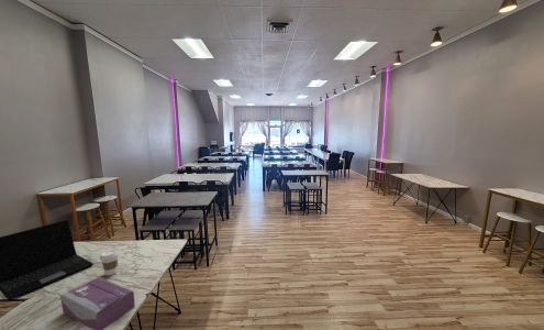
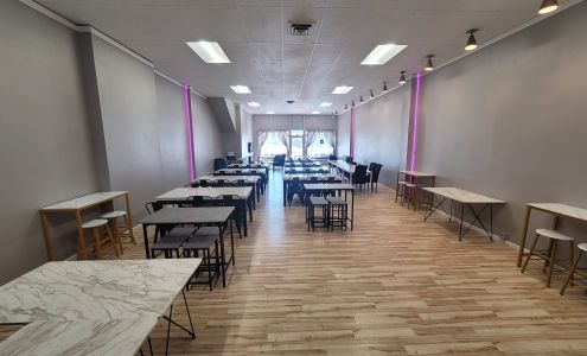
- laptop (42, 253)
- tissue box (98, 300)
- coffee cup (110, 262)
